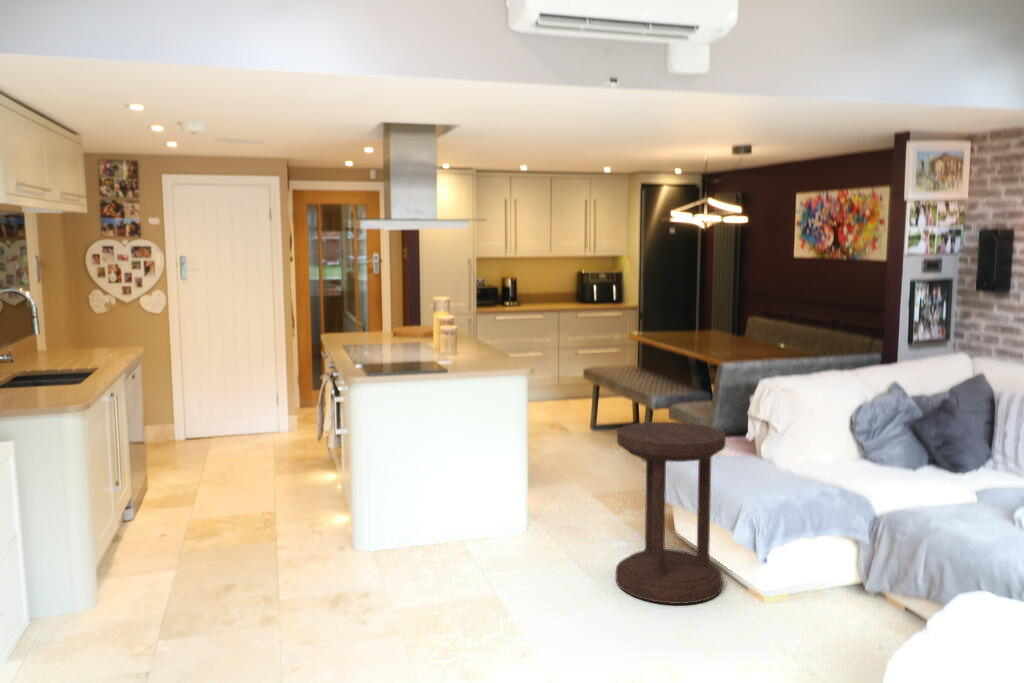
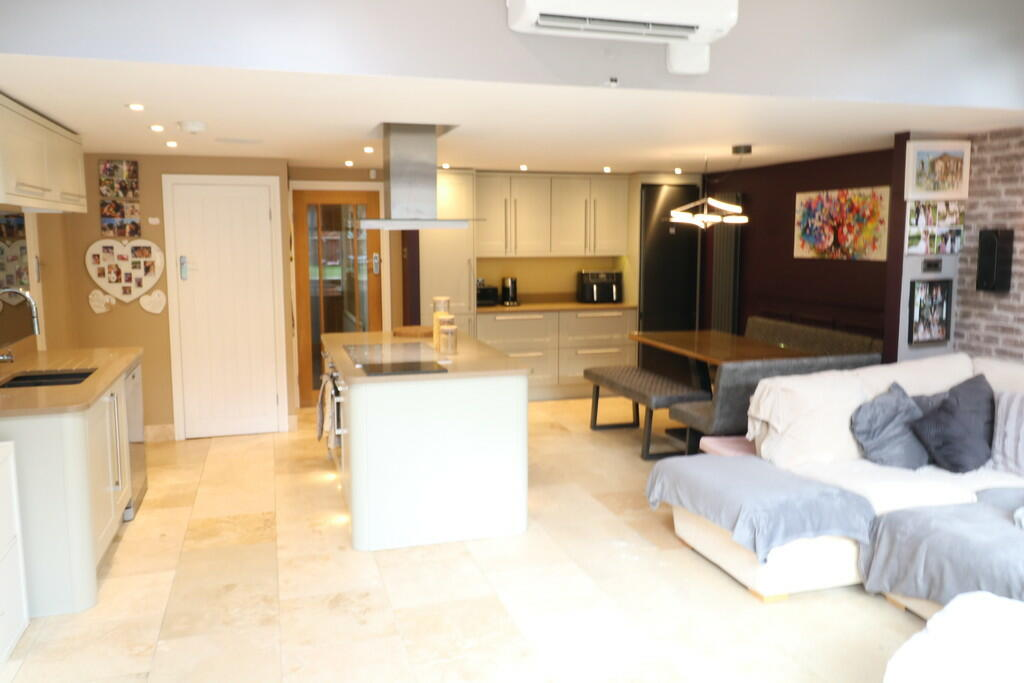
- side table (664, 507)
